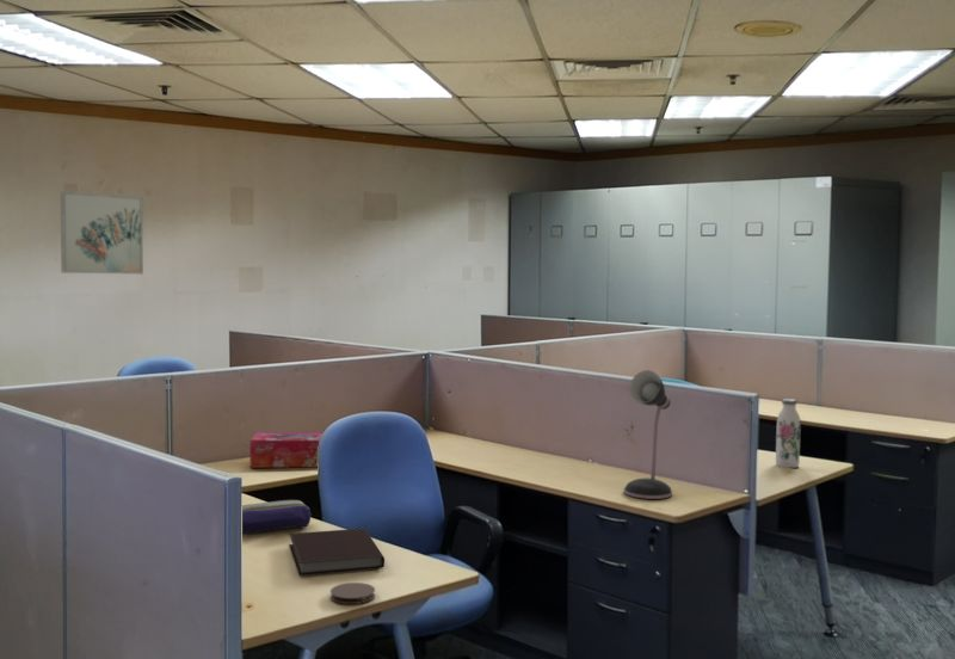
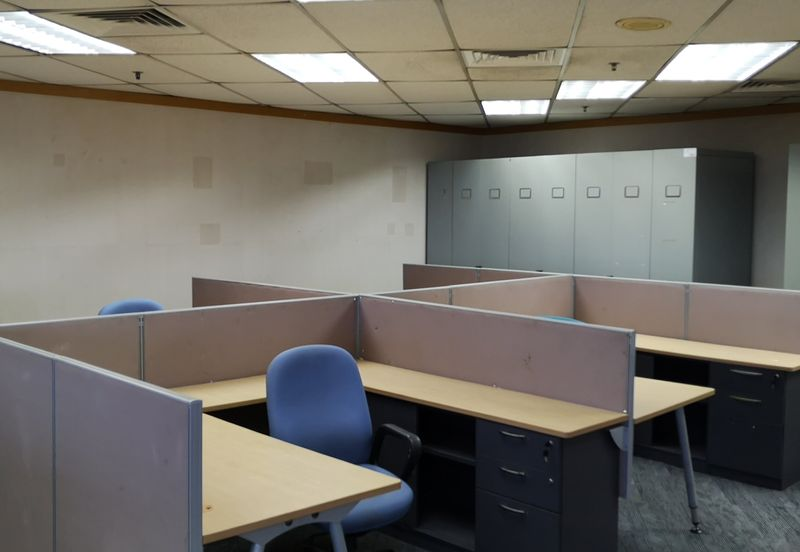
- tissue box (292, 449)
- water bottle (788, 432)
- desk lamp (653, 431)
- notebook (334, 549)
- wall art (103, 234)
- pencil case (271, 516)
- coaster (352, 592)
